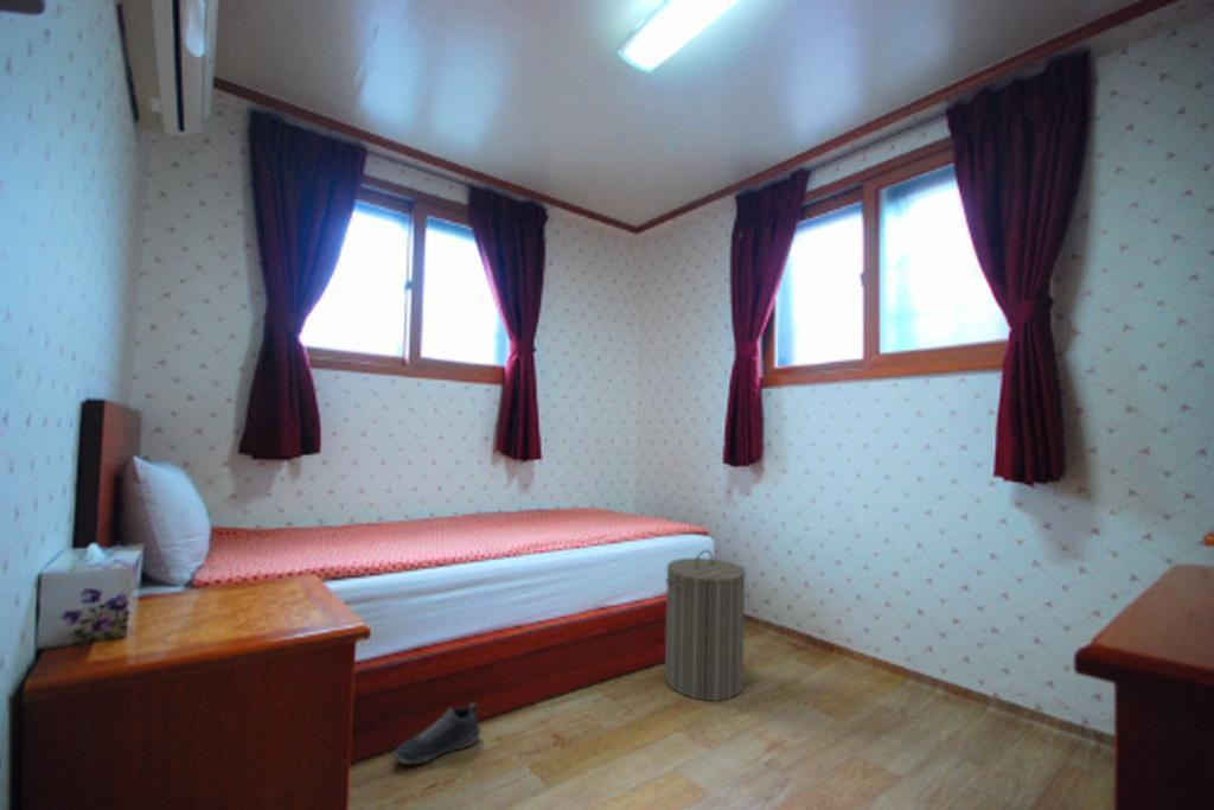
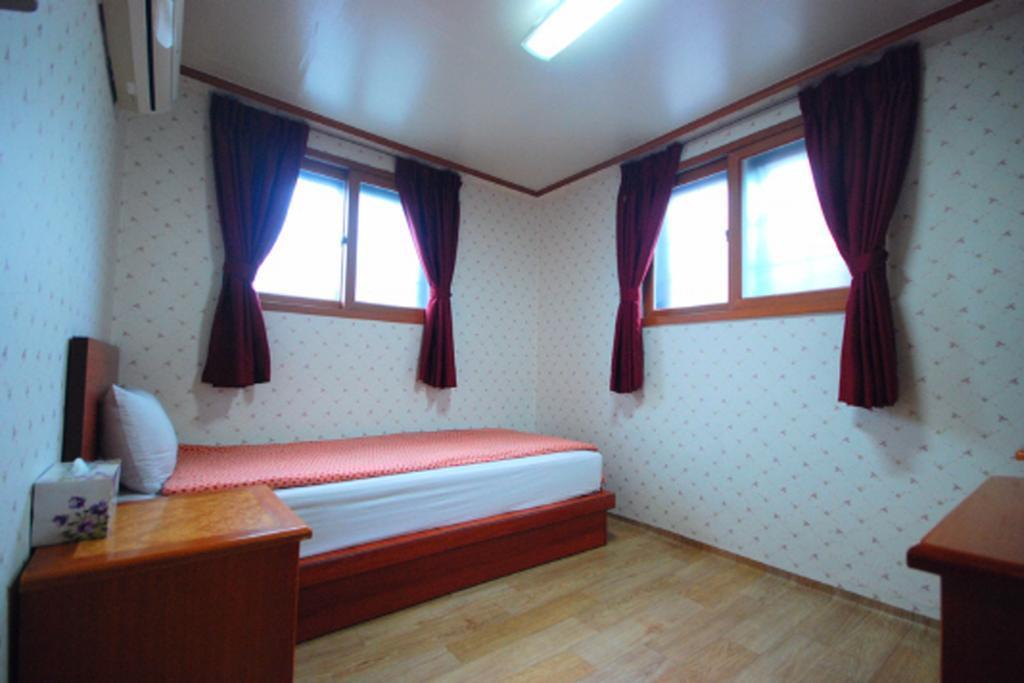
- laundry hamper (704, 614)
- shoe (439, 729)
